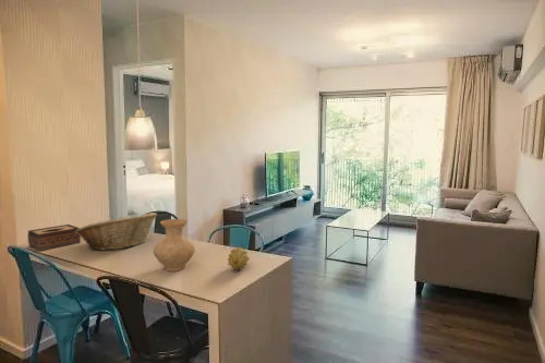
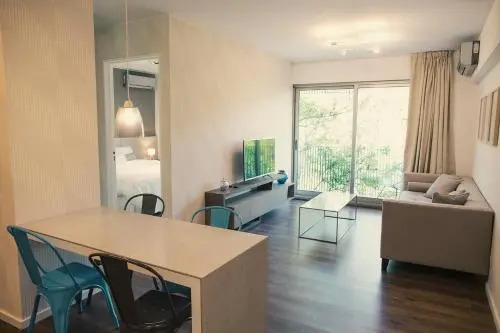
- vase (174, 244)
- fruit basket (119, 228)
- tissue box (55, 237)
- fruit (238, 257)
